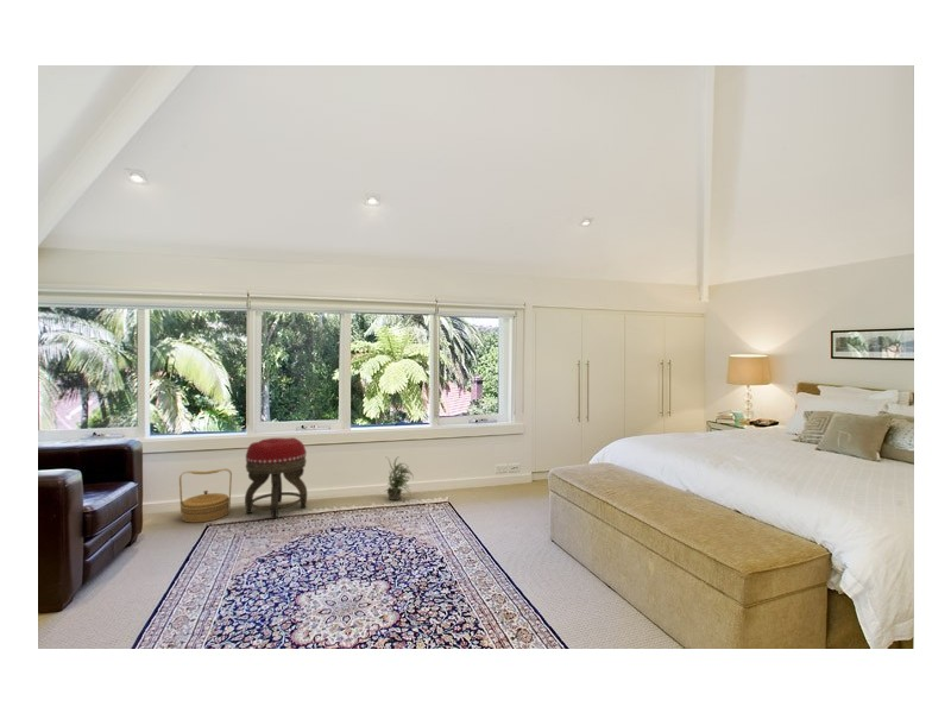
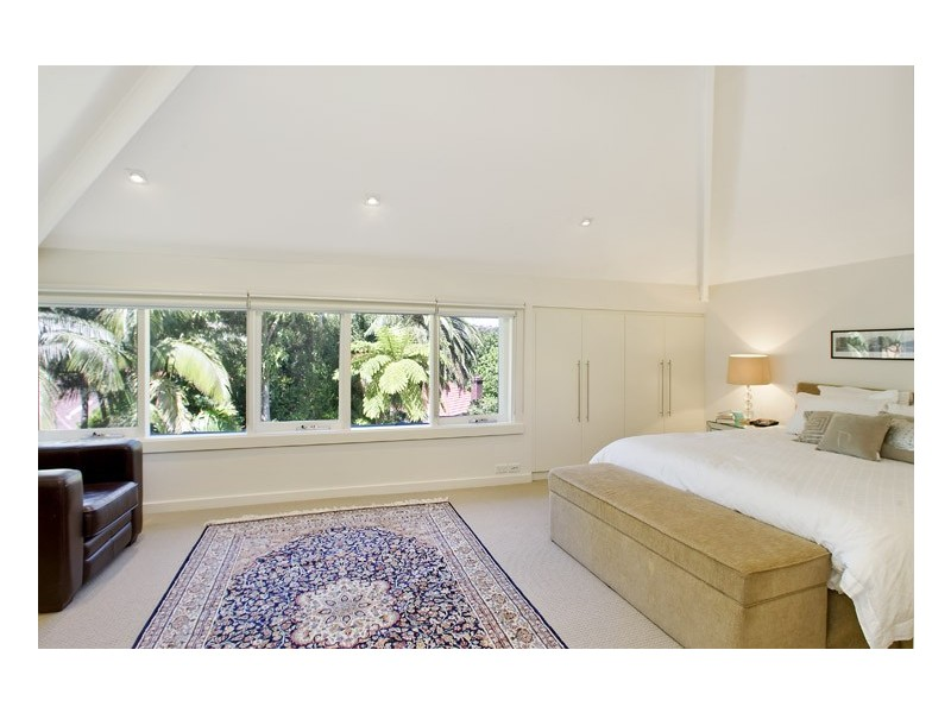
- basket (206, 492)
- potted plant (397, 478)
- footstool (276, 474)
